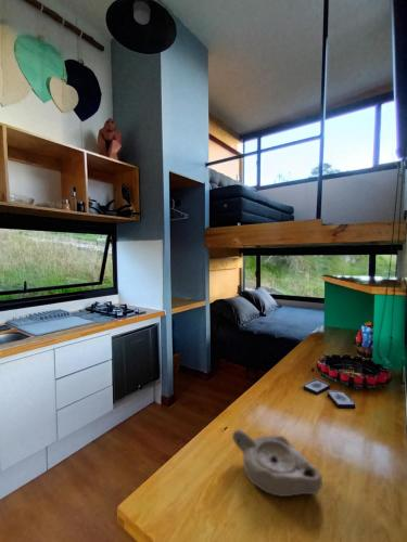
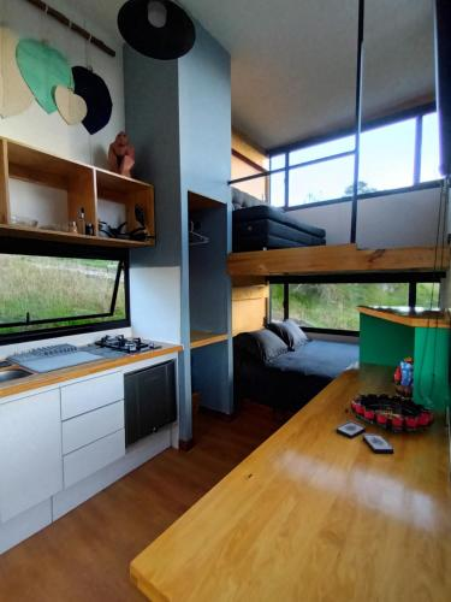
- bowl (271, 460)
